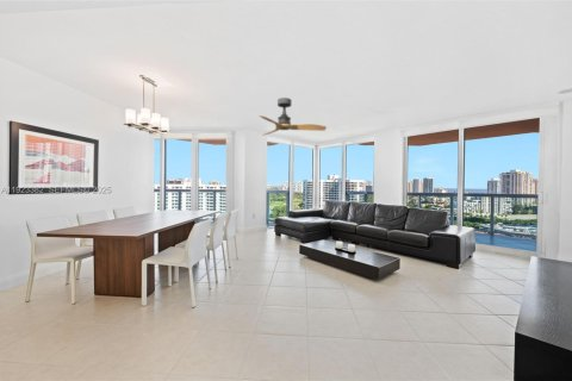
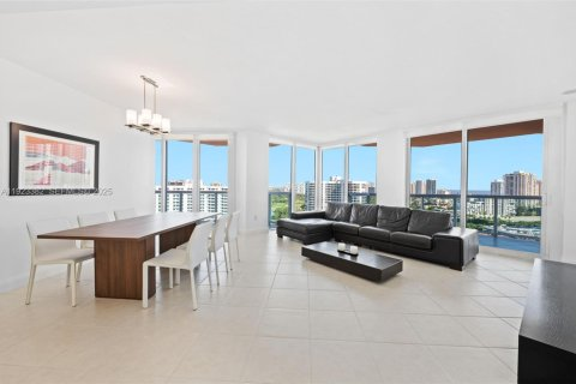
- ceiling fan (288, 117)
